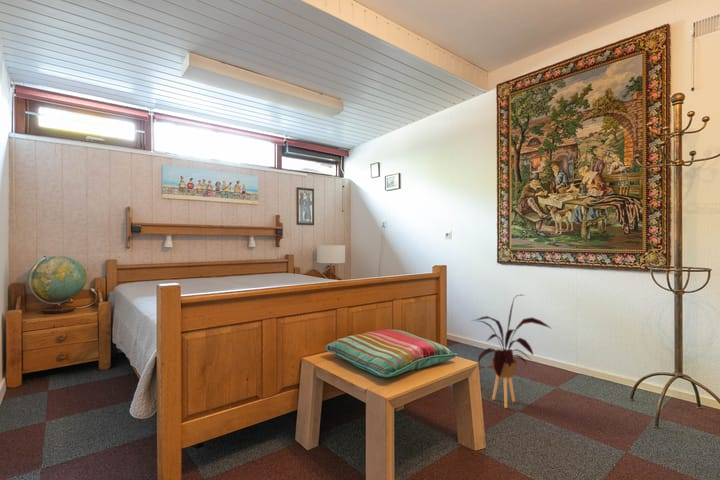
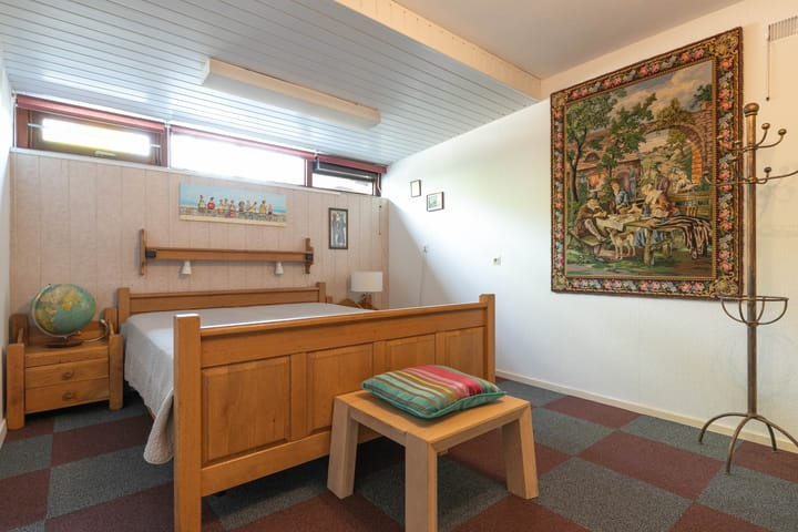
- house plant (505, 350)
